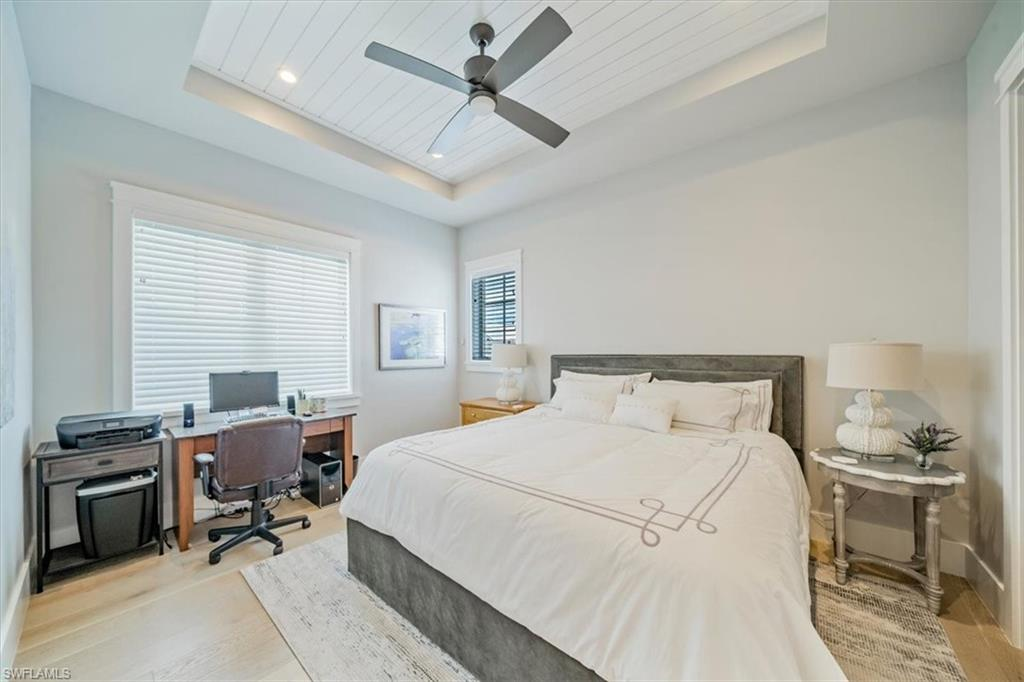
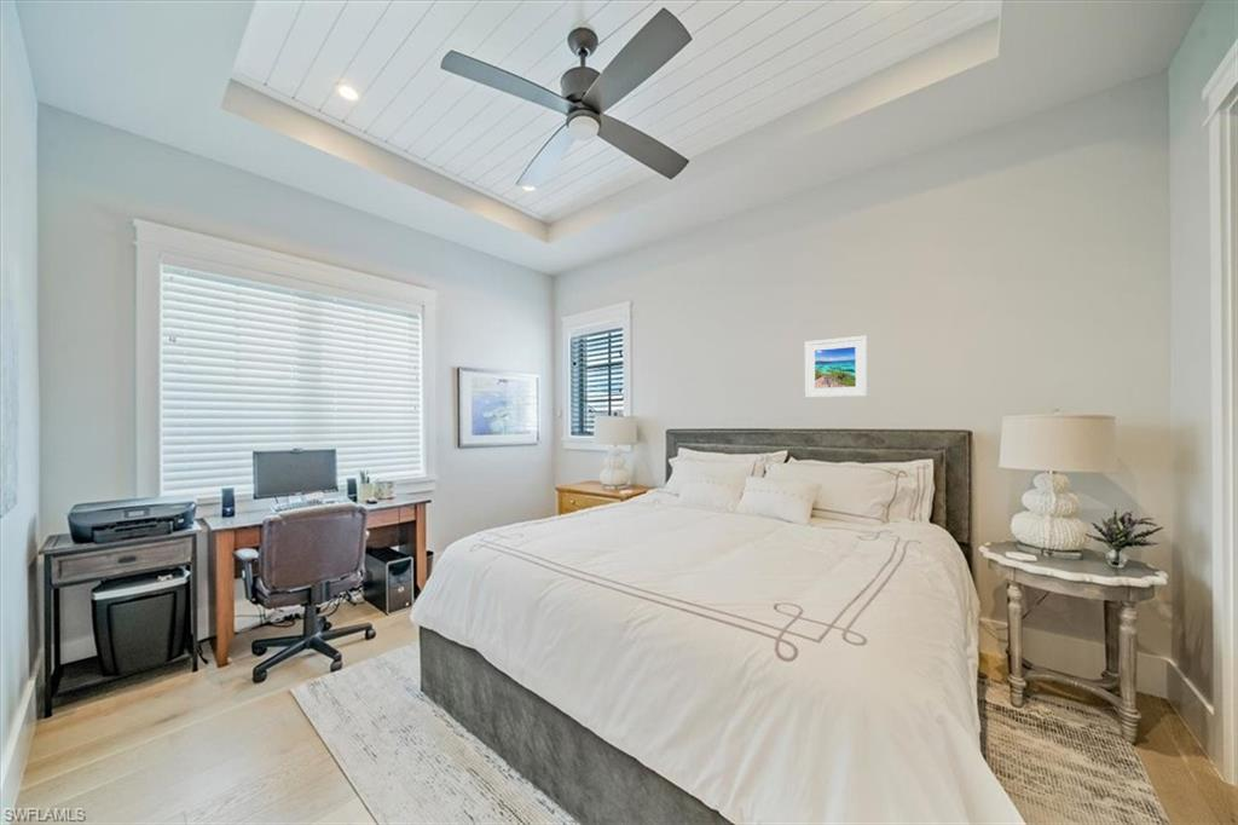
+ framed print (834, 368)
